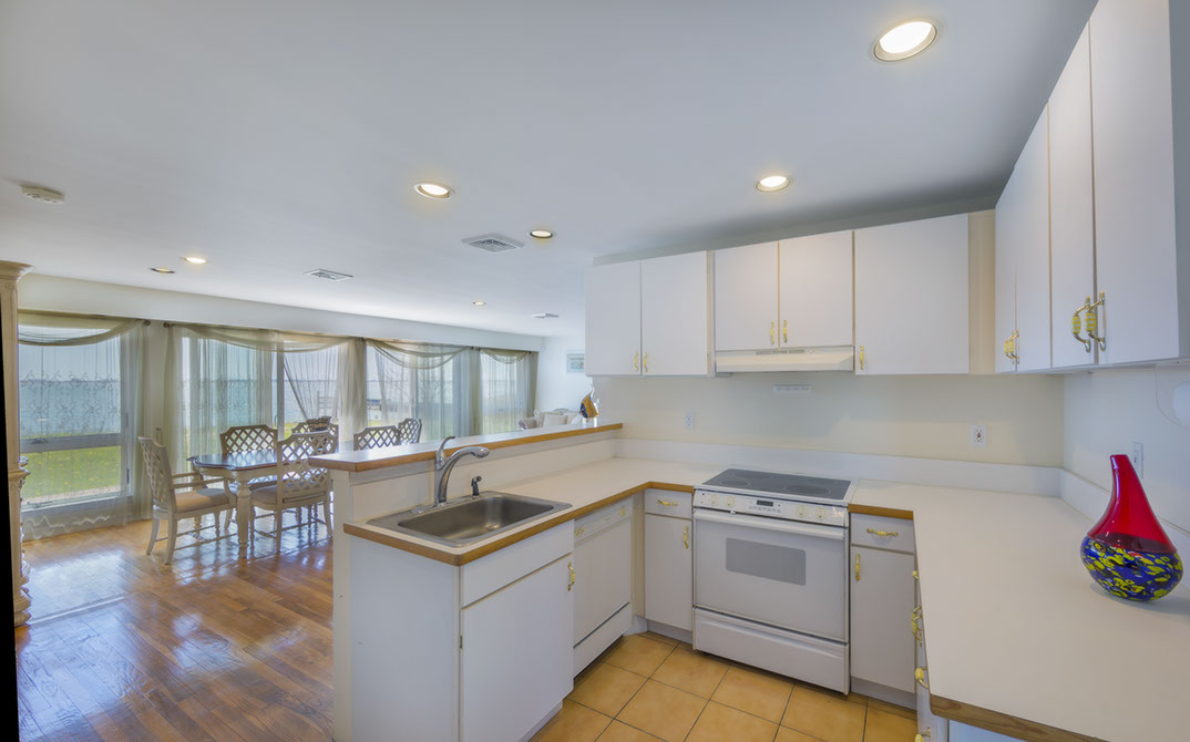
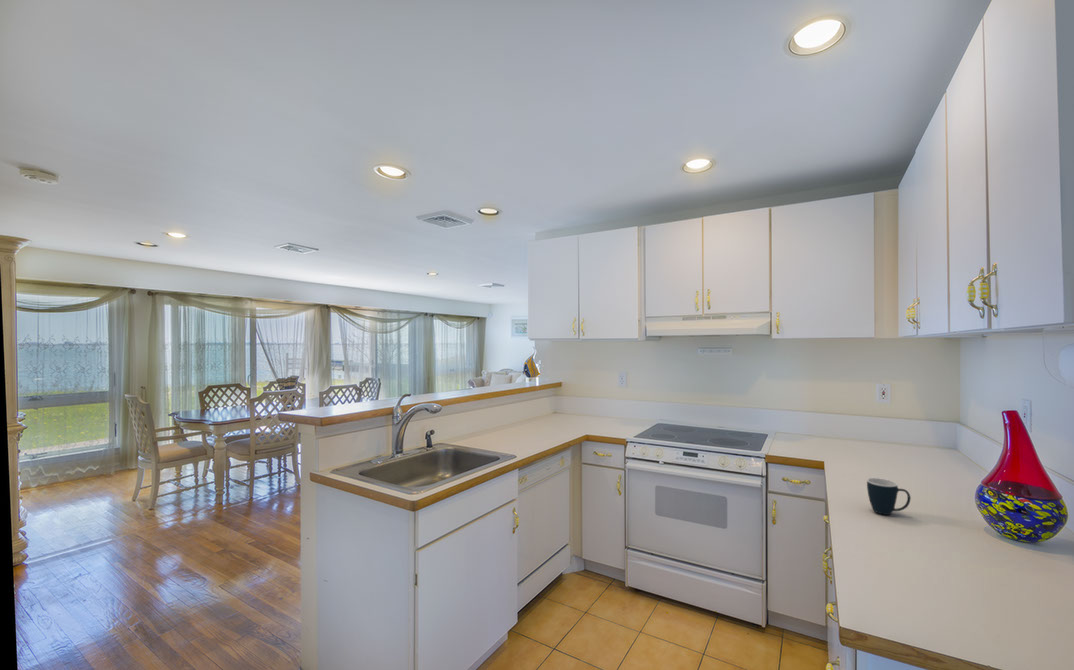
+ mug (888, 498)
